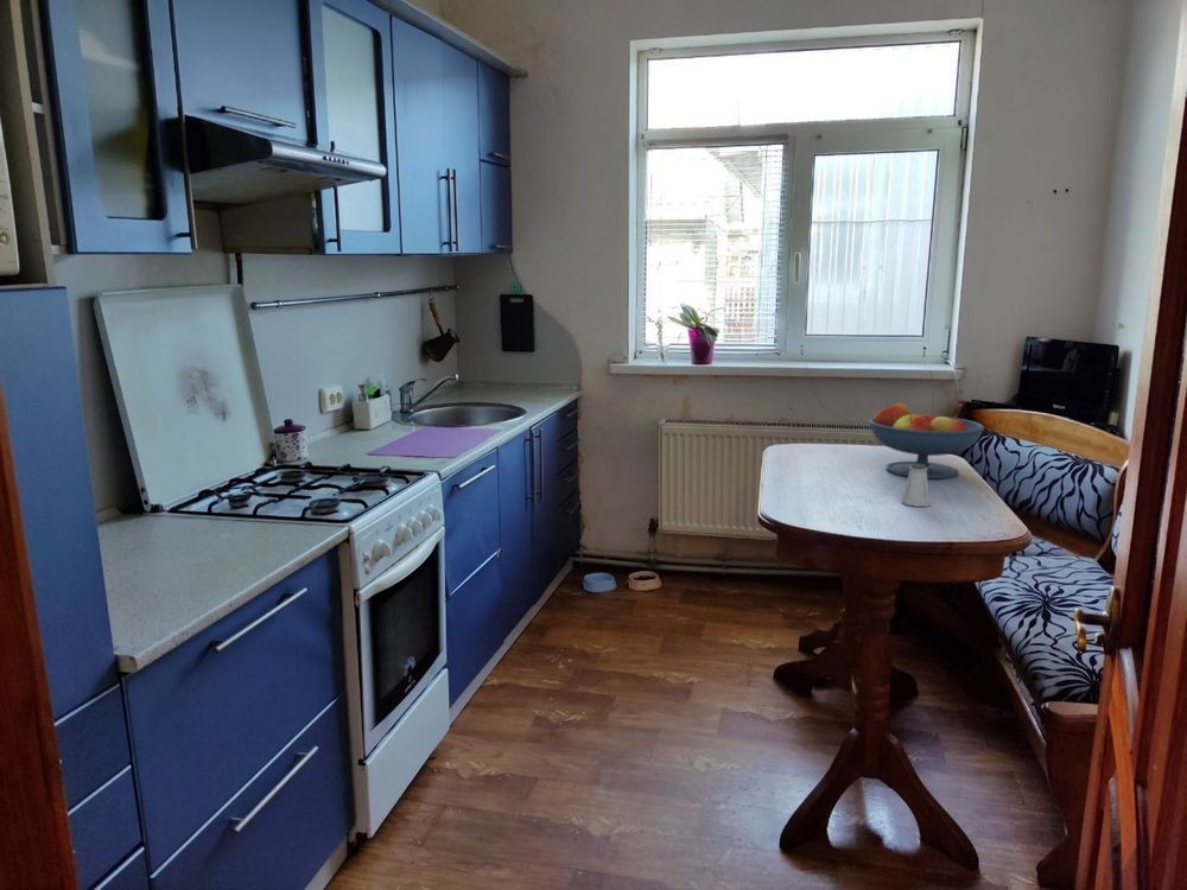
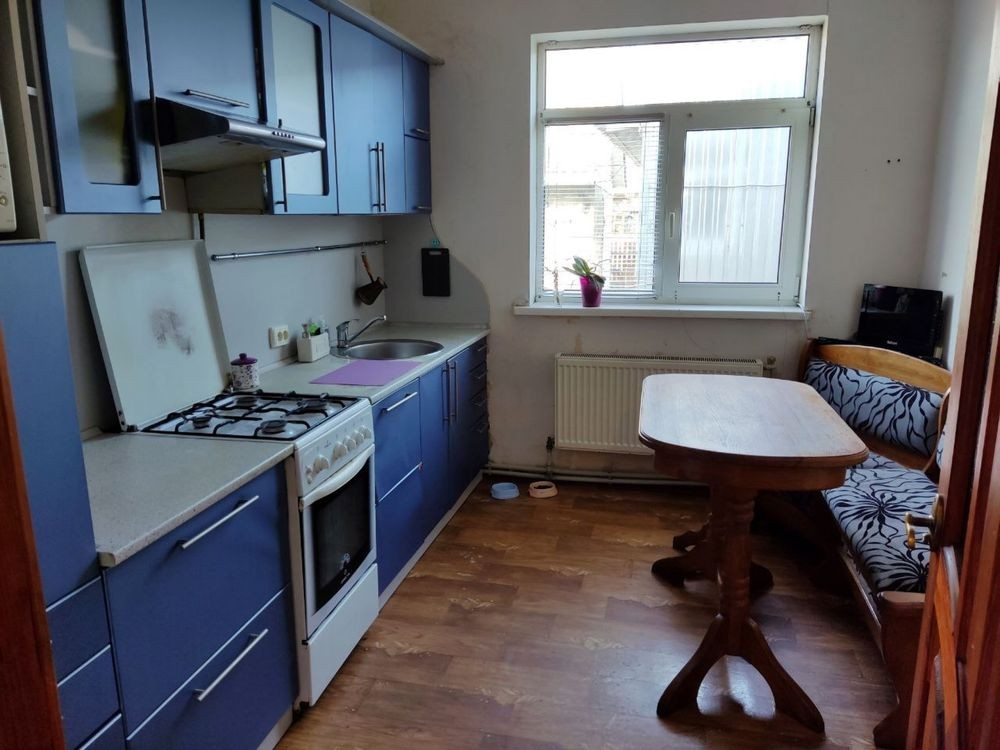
- fruit bowl (923, 438)
- saltshaker (916, 483)
